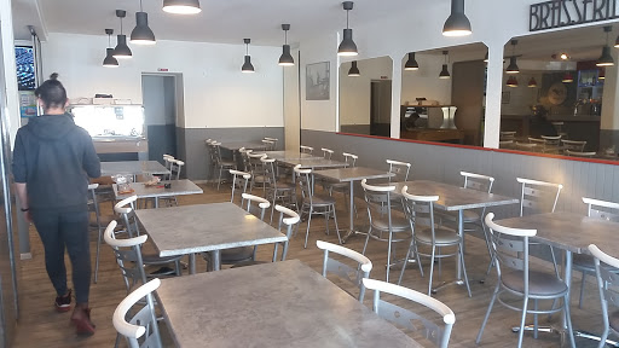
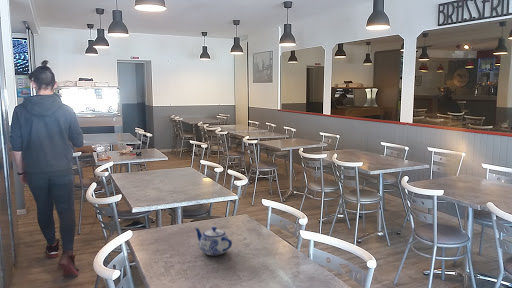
+ teapot (212, 238)
